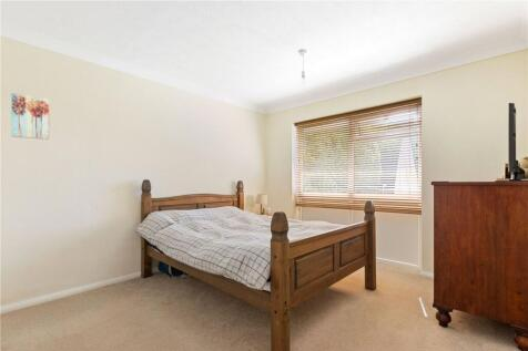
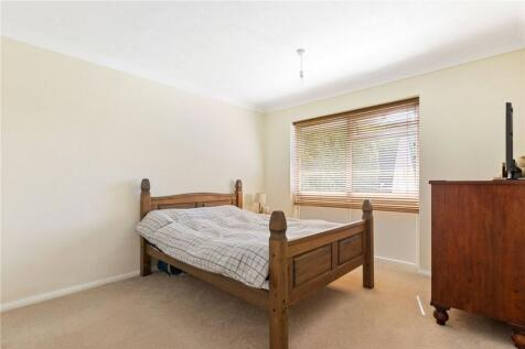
- wall art (30, 116)
